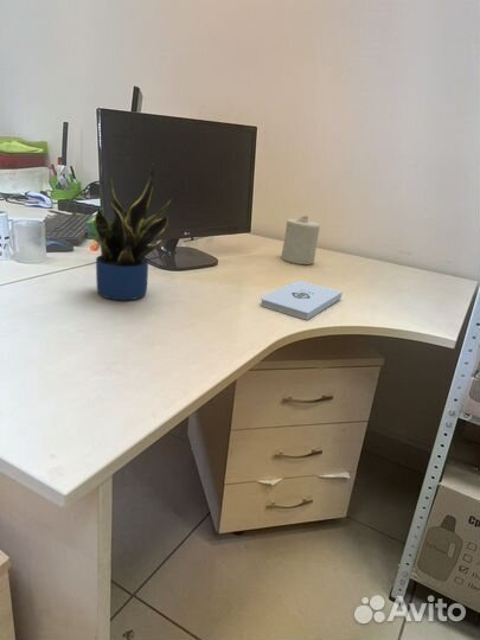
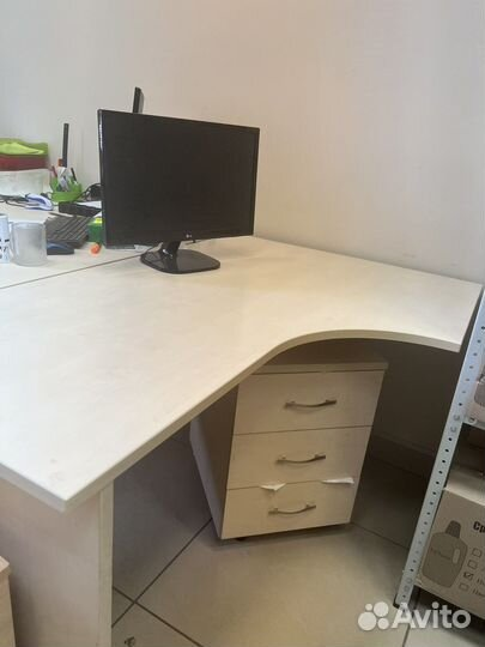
- potted plant (136, 231)
- candle (300, 237)
- notepad (301, 297)
